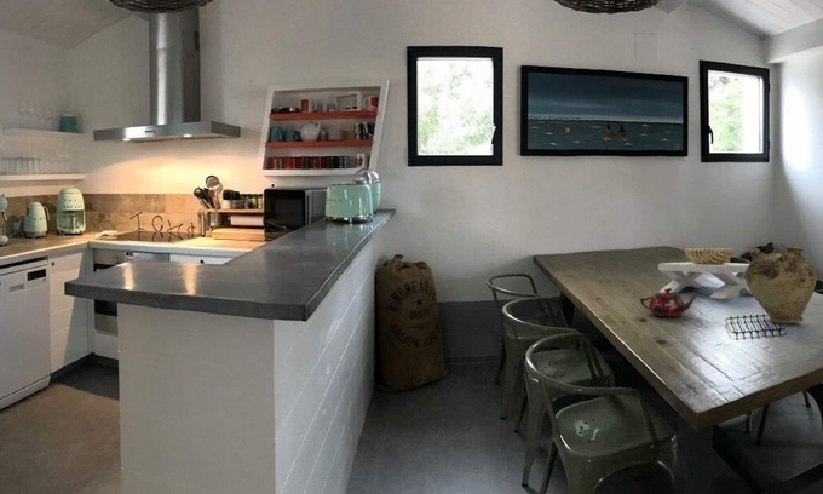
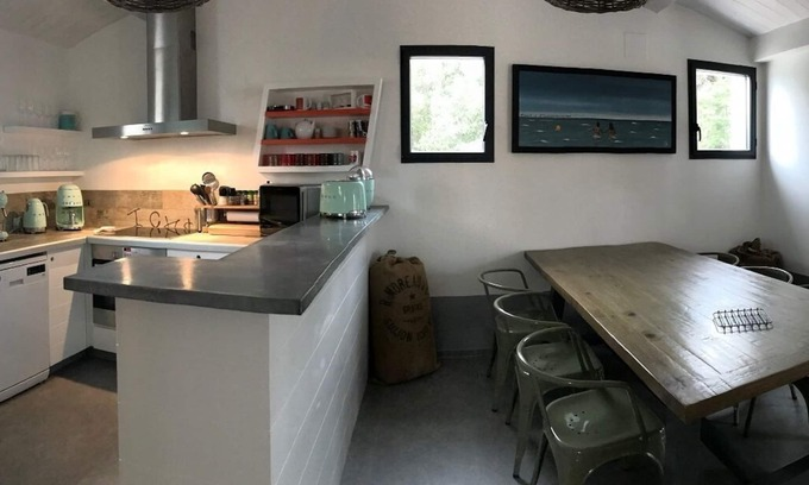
- teapot (668, 301)
- vase (778, 283)
- decorative bowl (708, 270)
